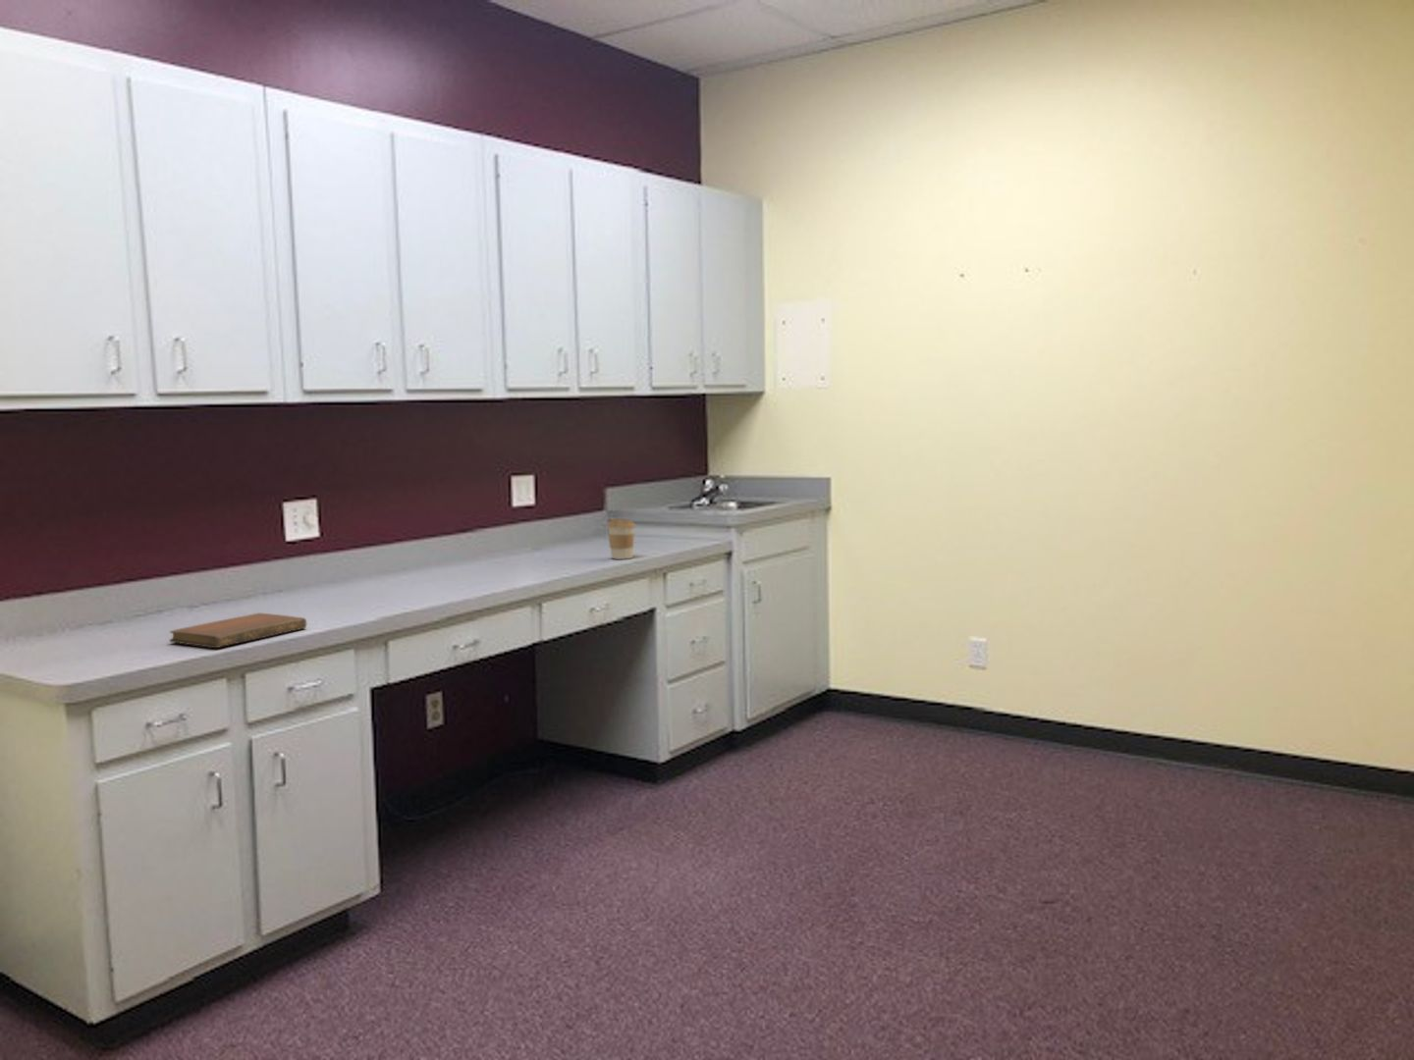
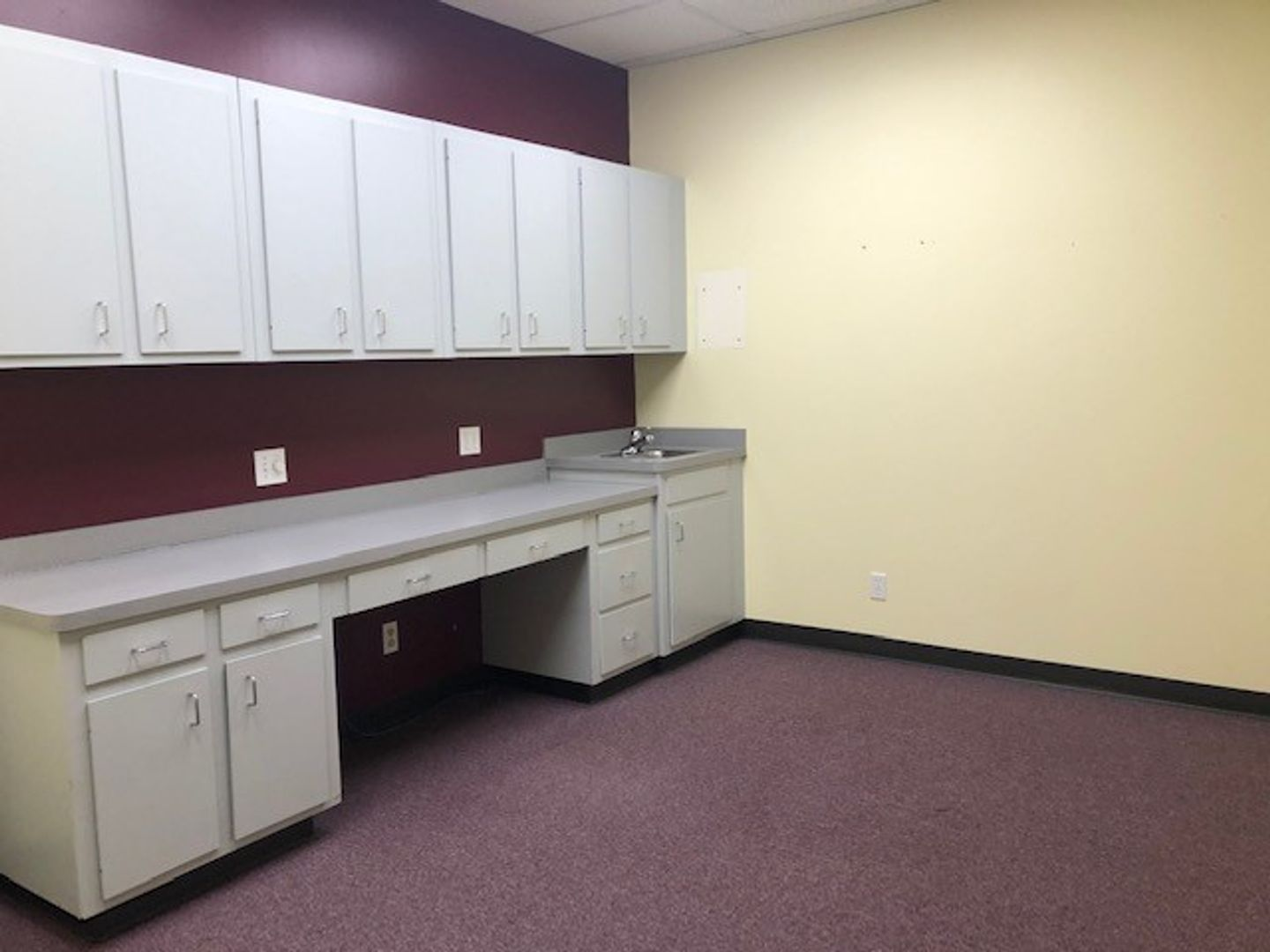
- notebook (239, 629)
- coffee cup (621, 538)
